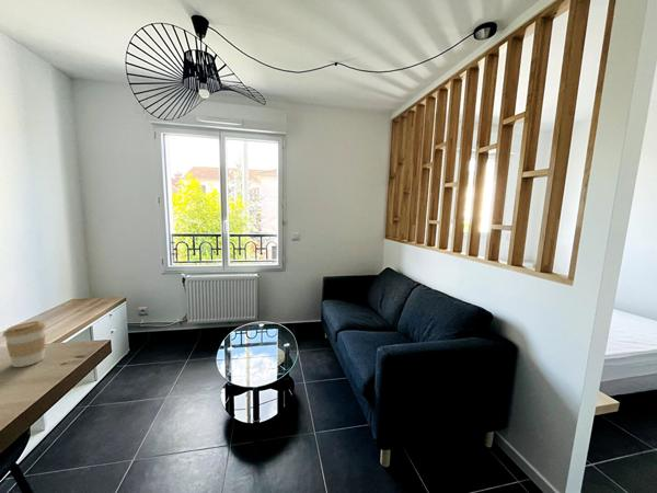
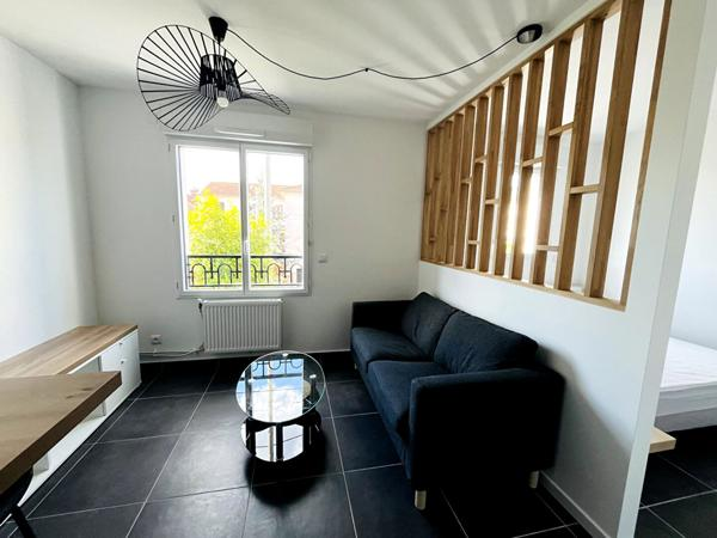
- coffee cup (26, 342)
